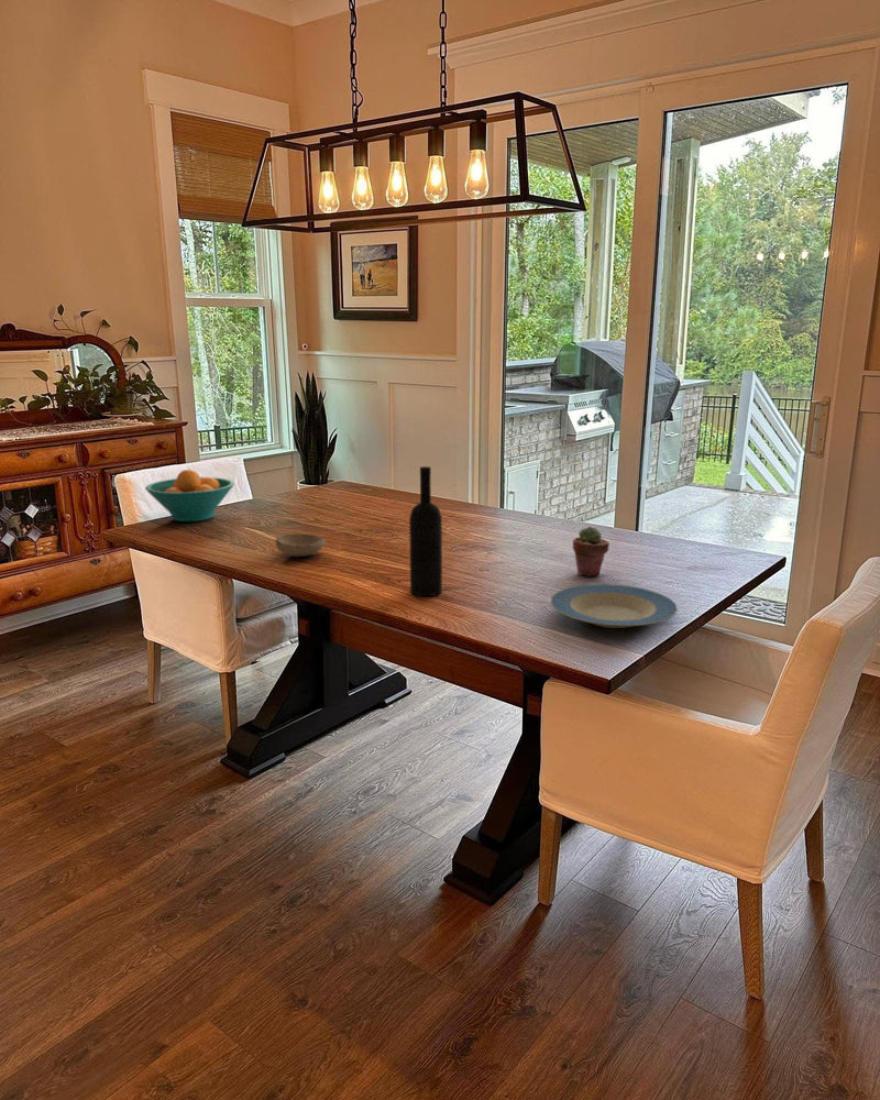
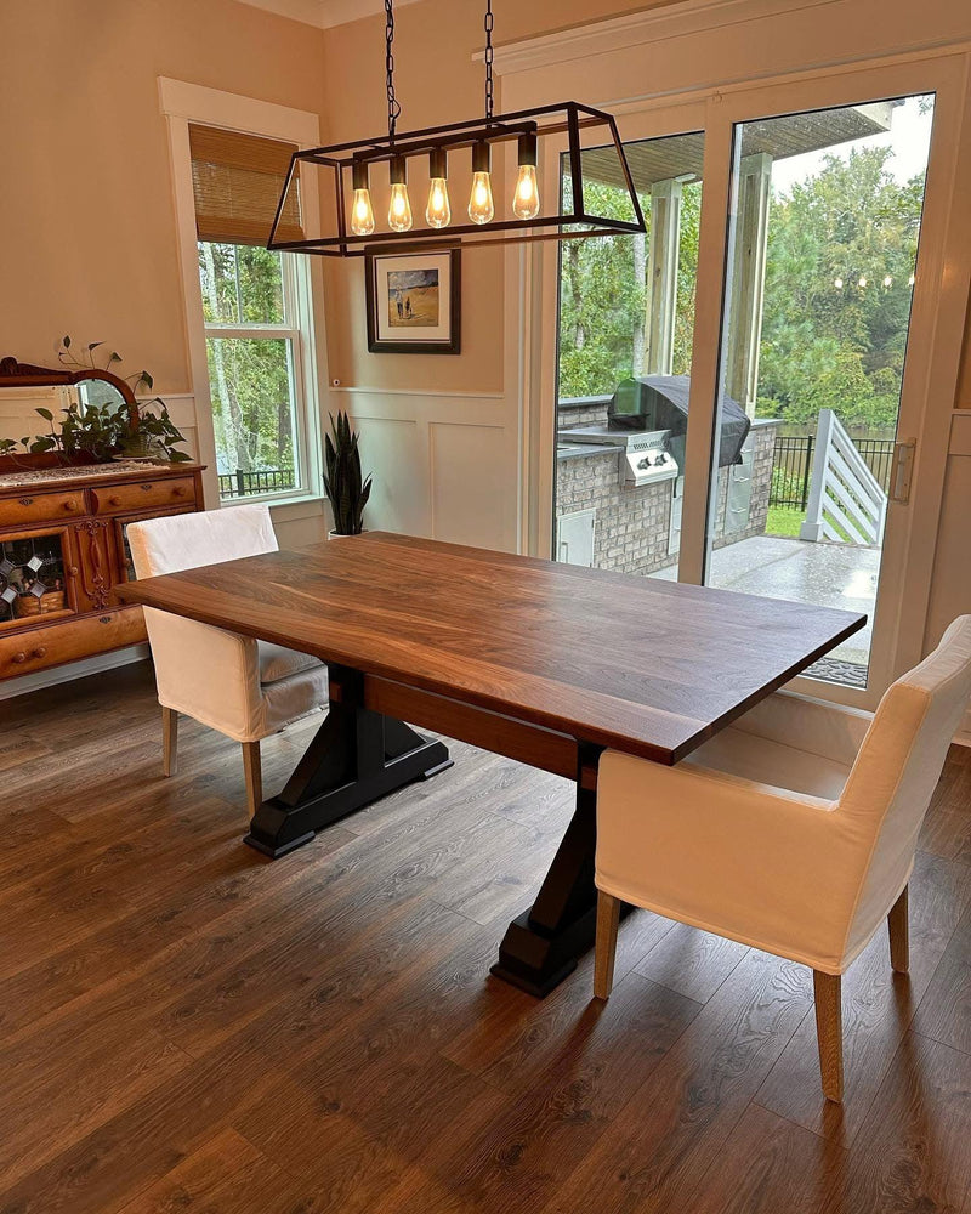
- bowl (300, 546)
- fruit bowl (190, 493)
- potted succulent (590, 550)
- plate (612, 609)
- wine bottle (426, 530)
